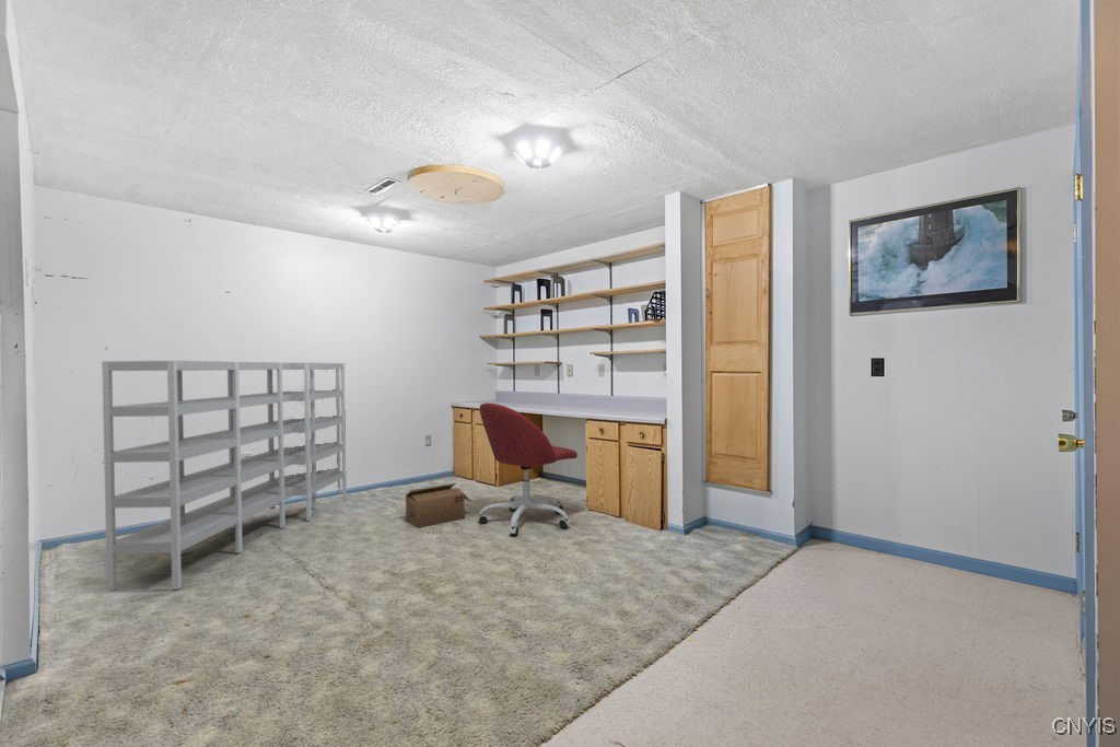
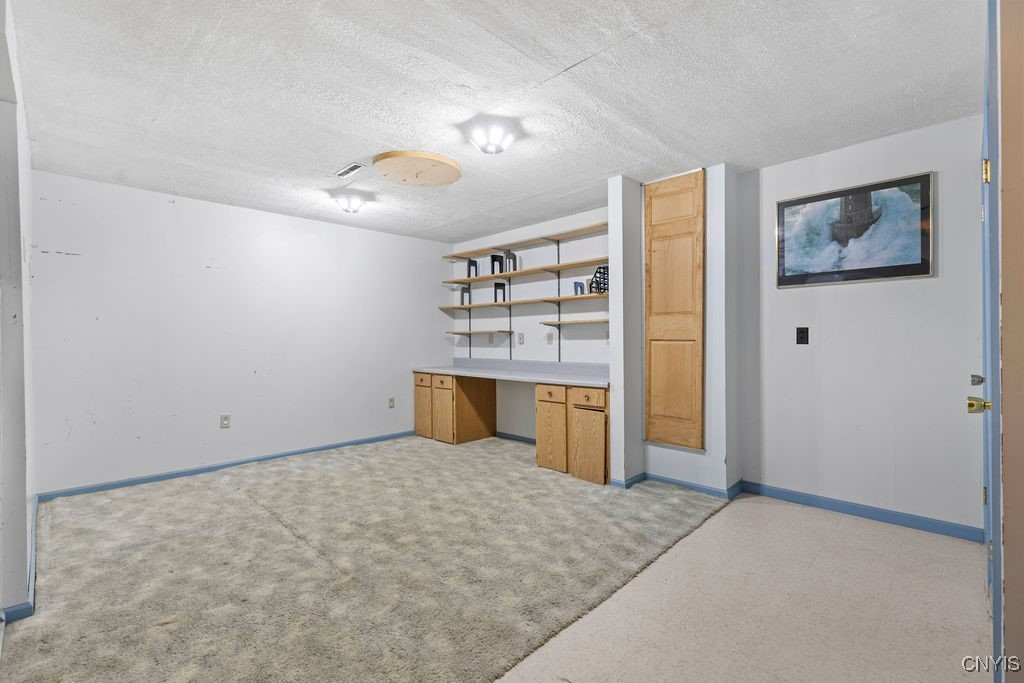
- cardboard box (440, 502)
- shelving unit (291, 432)
- office chair (527, 460)
